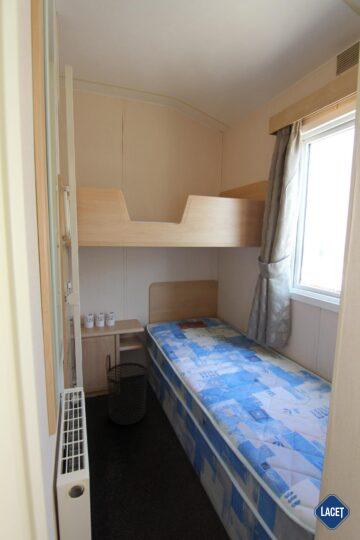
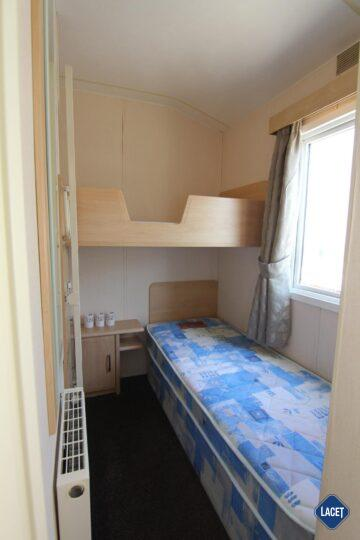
- waste bin (127, 392)
